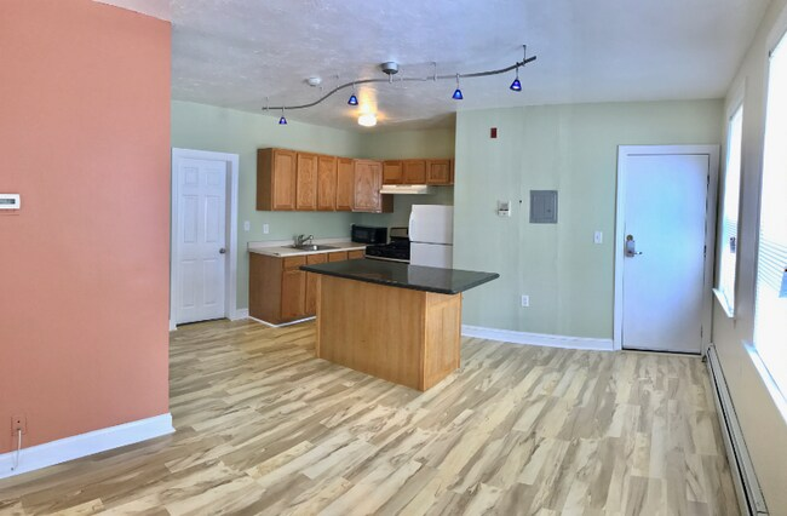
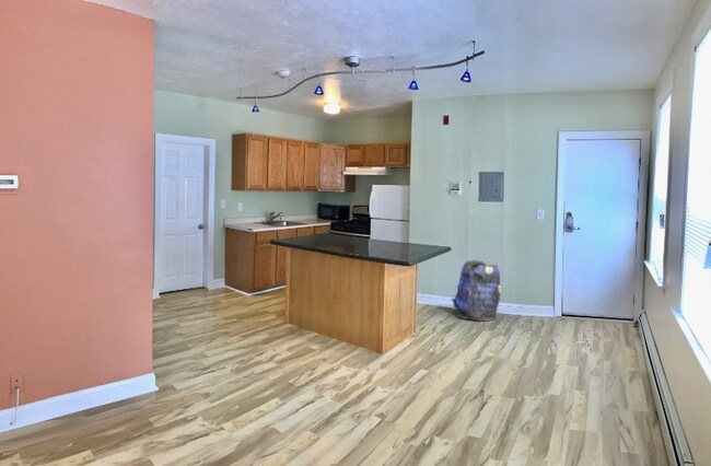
+ backpack (476, 288)
